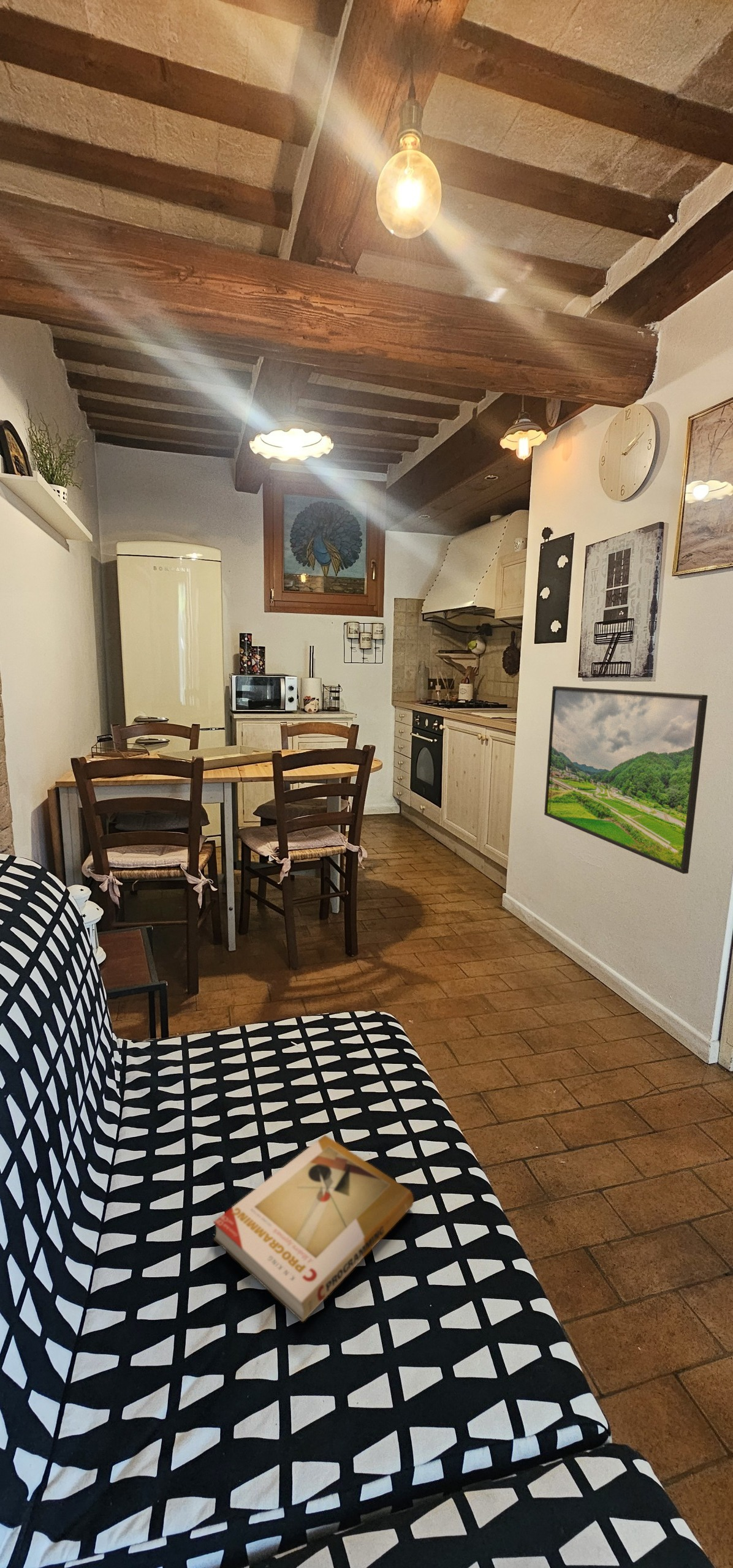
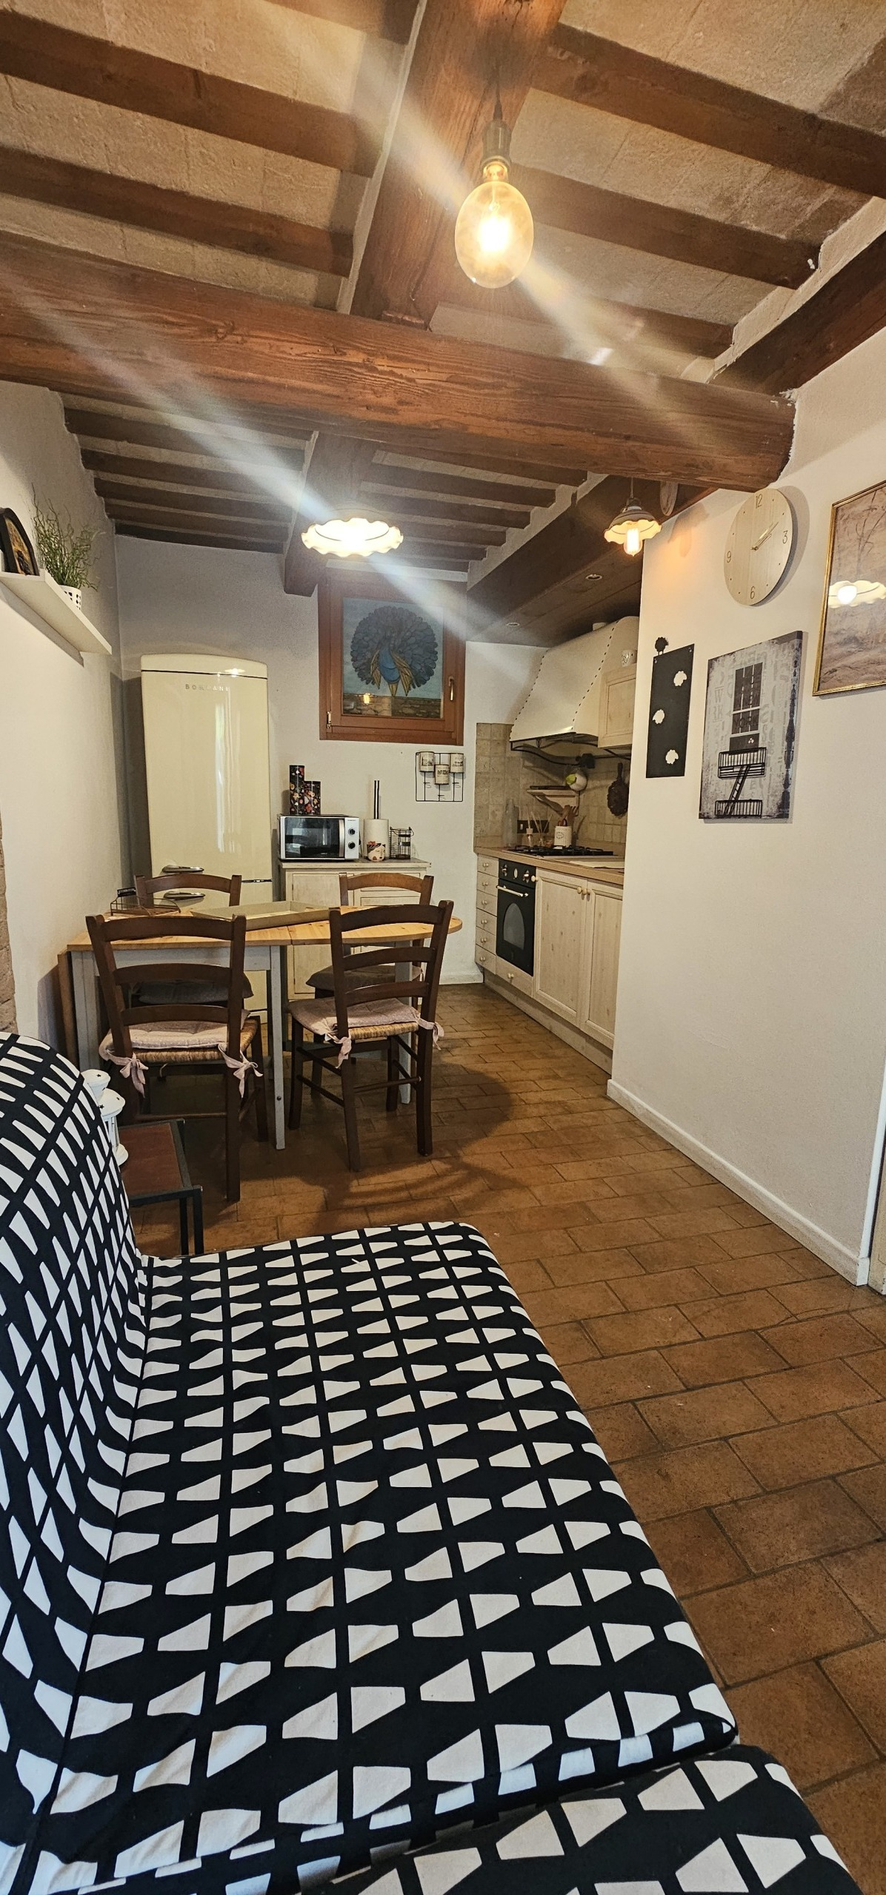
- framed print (610, 766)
- book (316, 1215)
